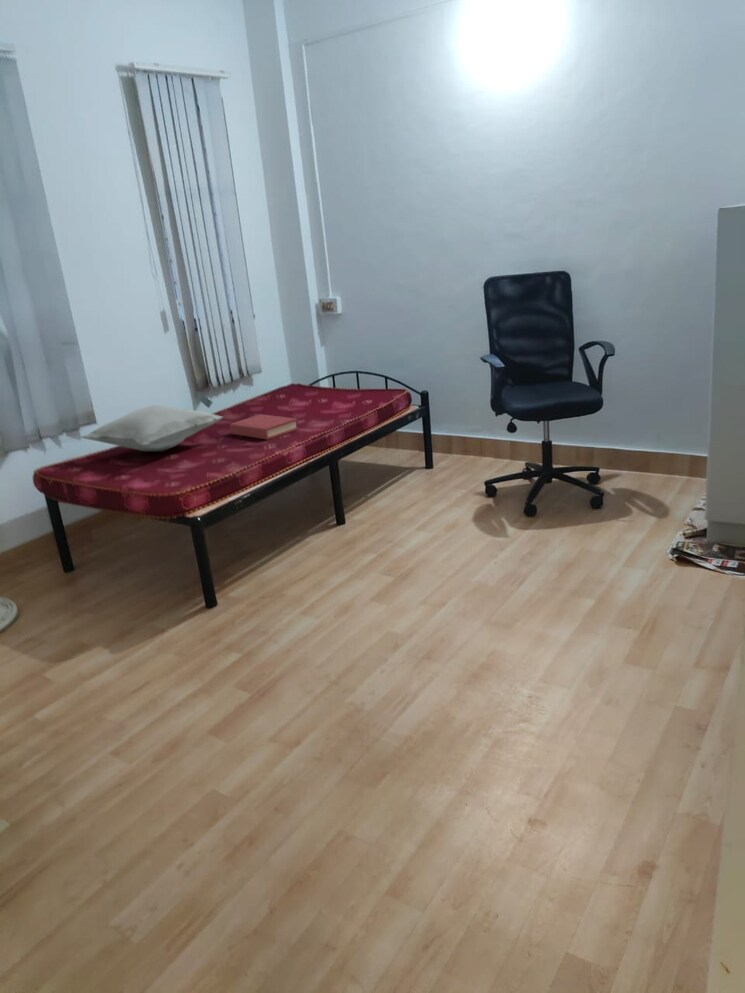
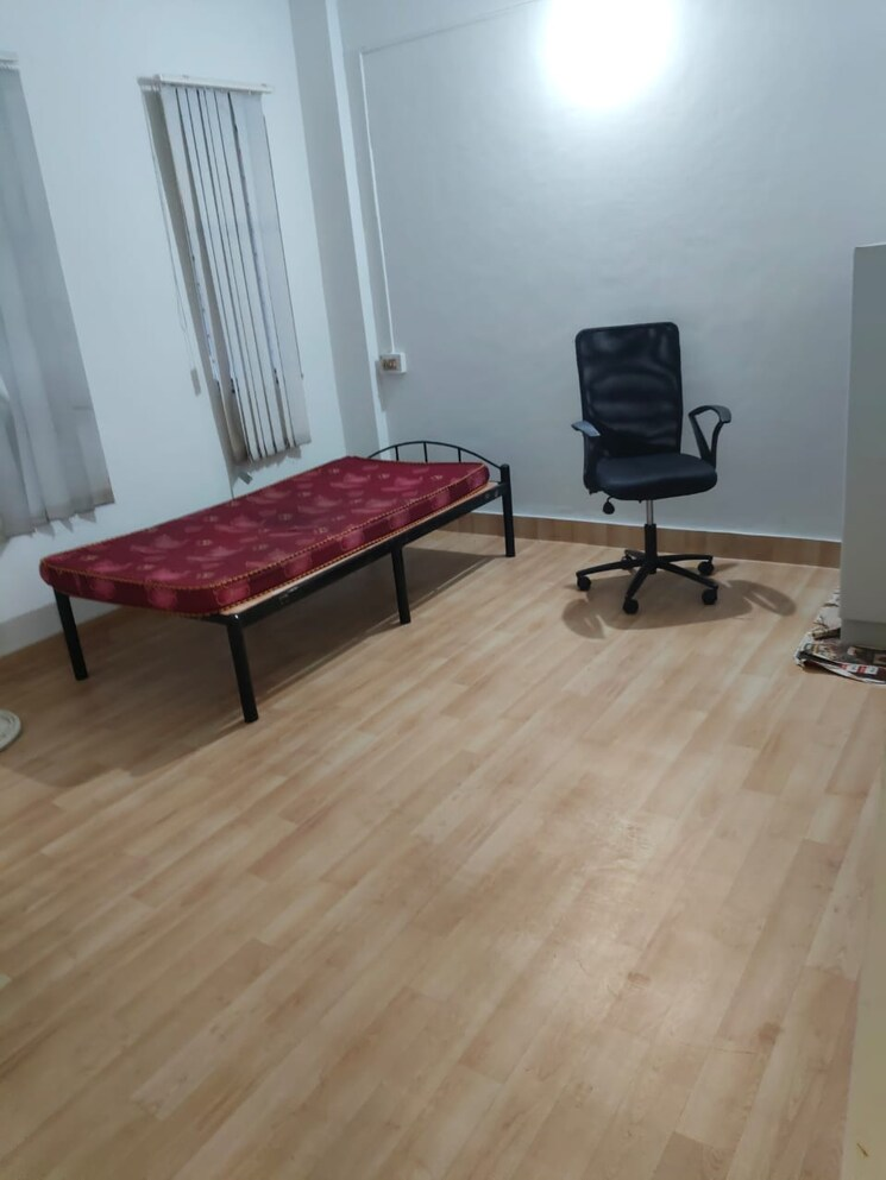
- cushion (152, 427)
- hardback book (263, 426)
